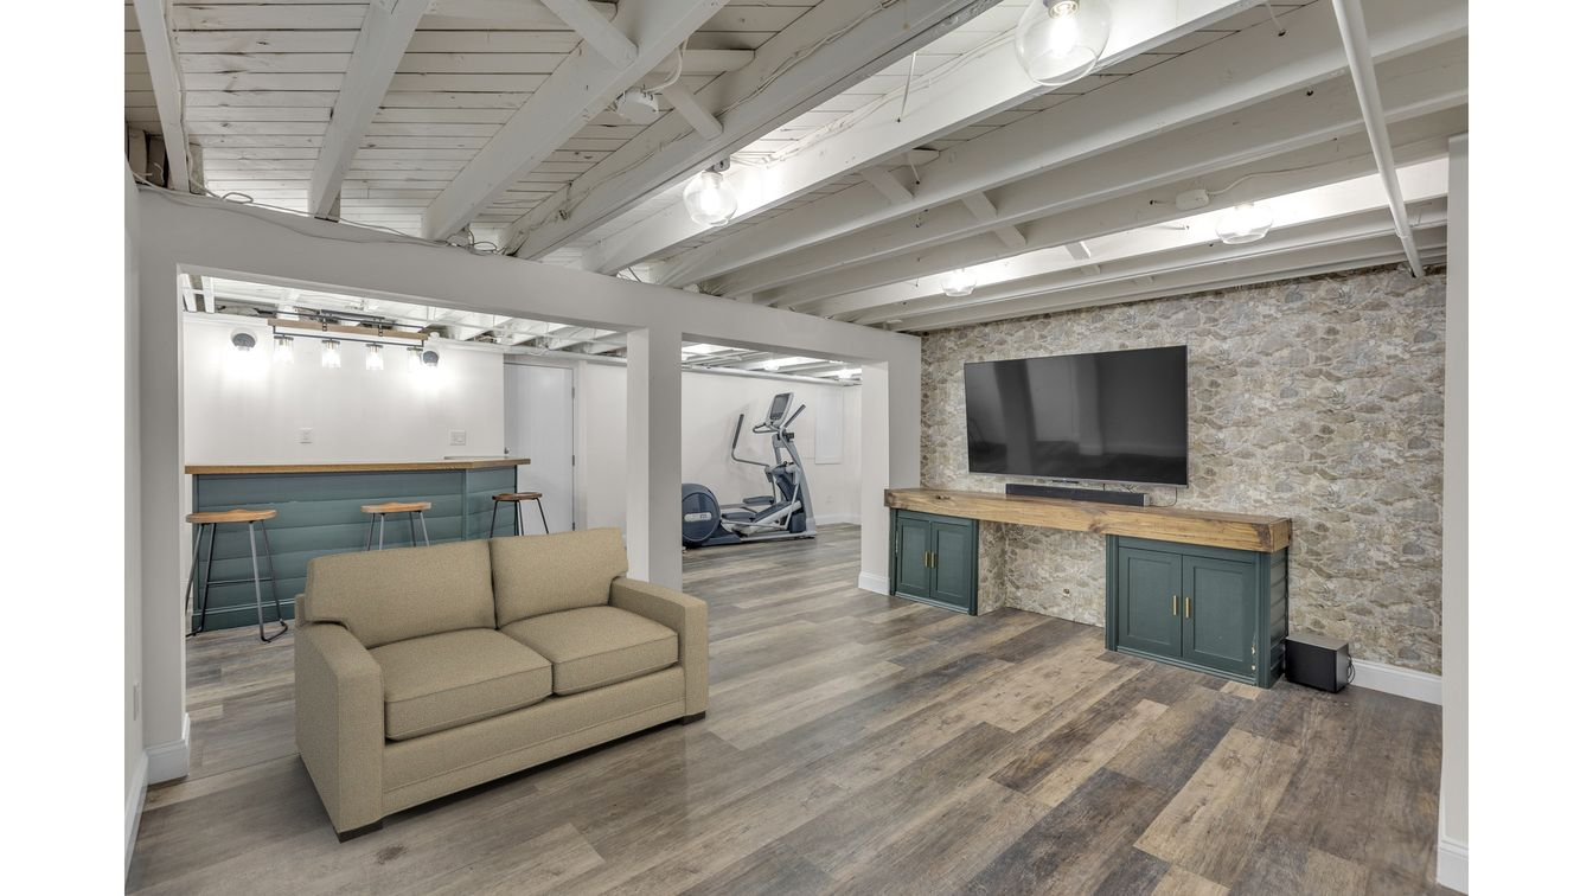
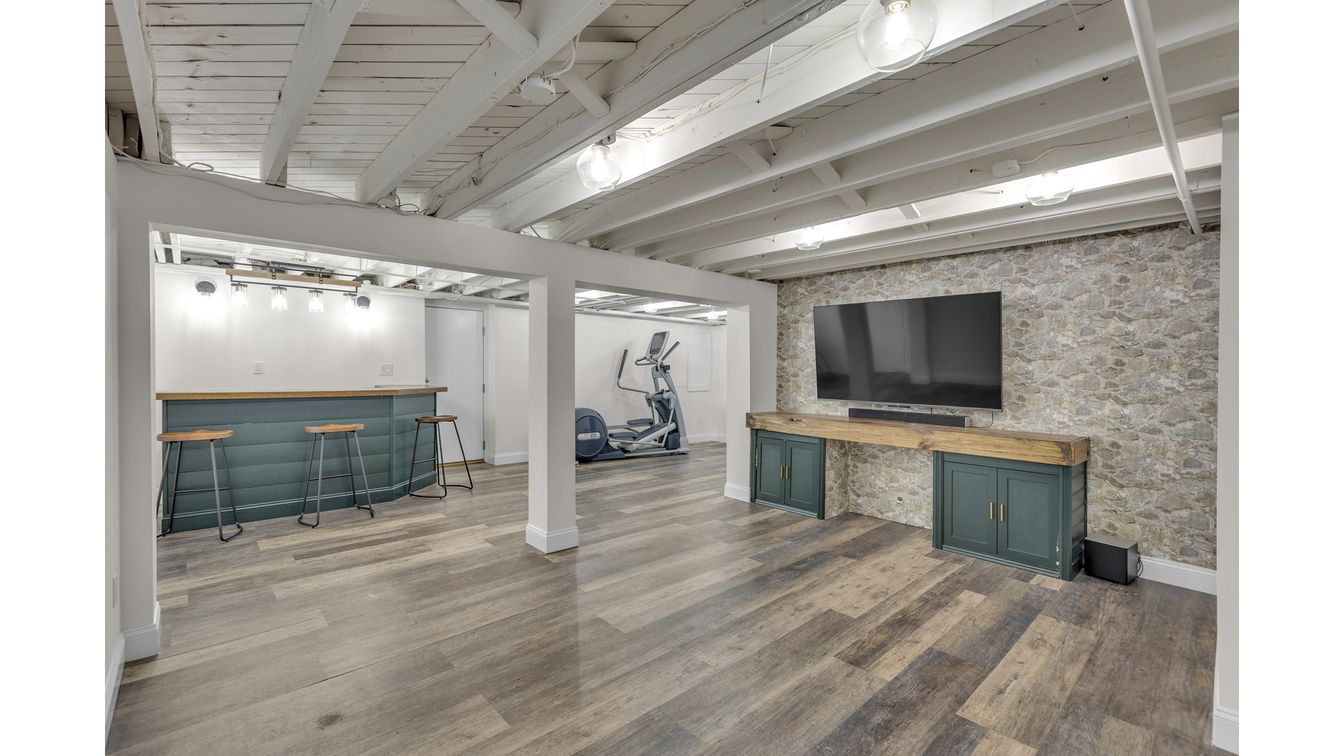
- sofa (513, 640)
